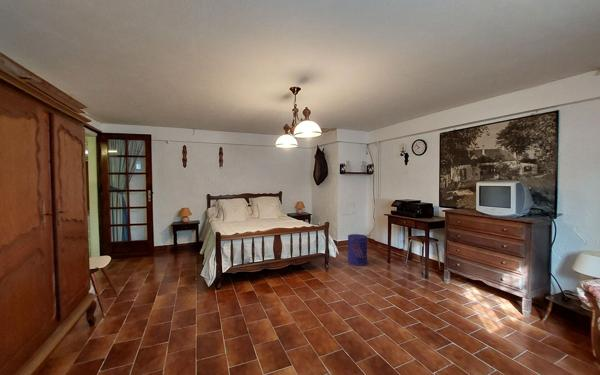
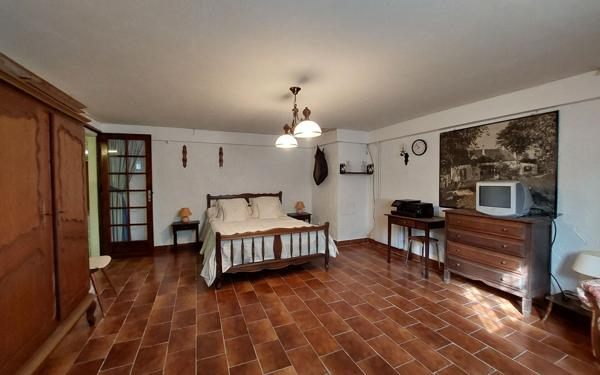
- waste bin (357, 249)
